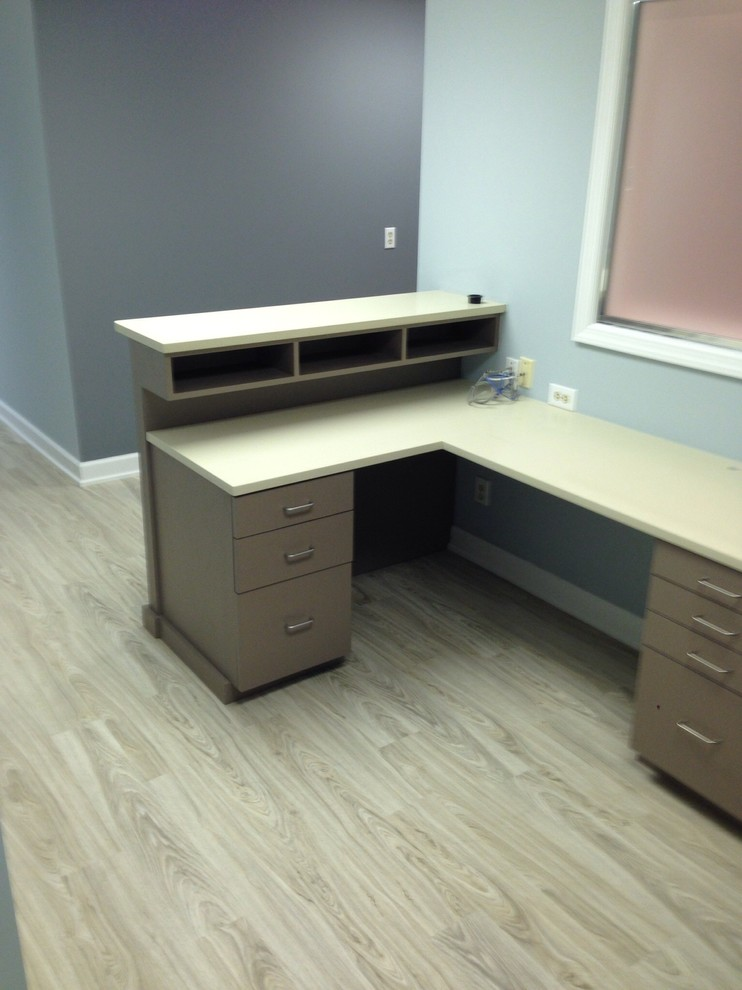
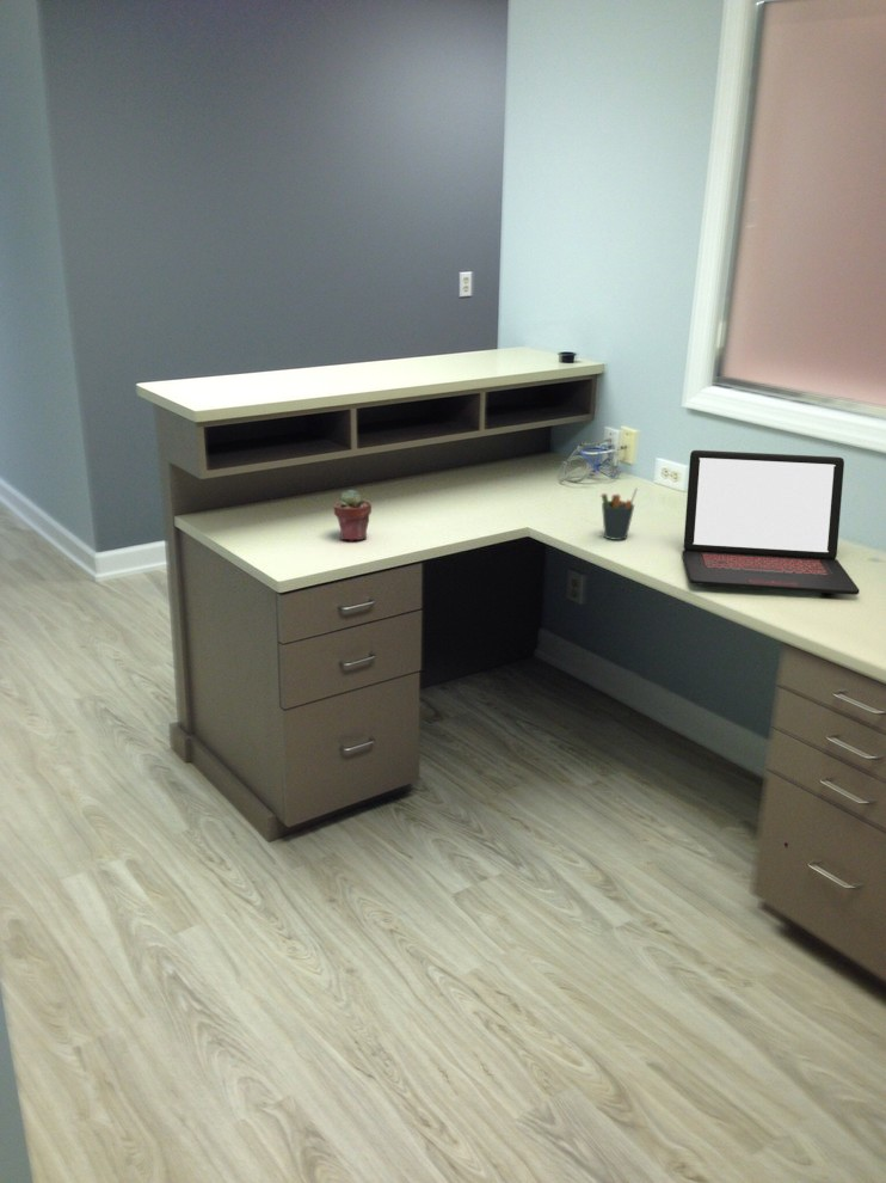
+ pen holder (617, 511)
+ potted succulent (352, 513)
+ laptop (770, 519)
